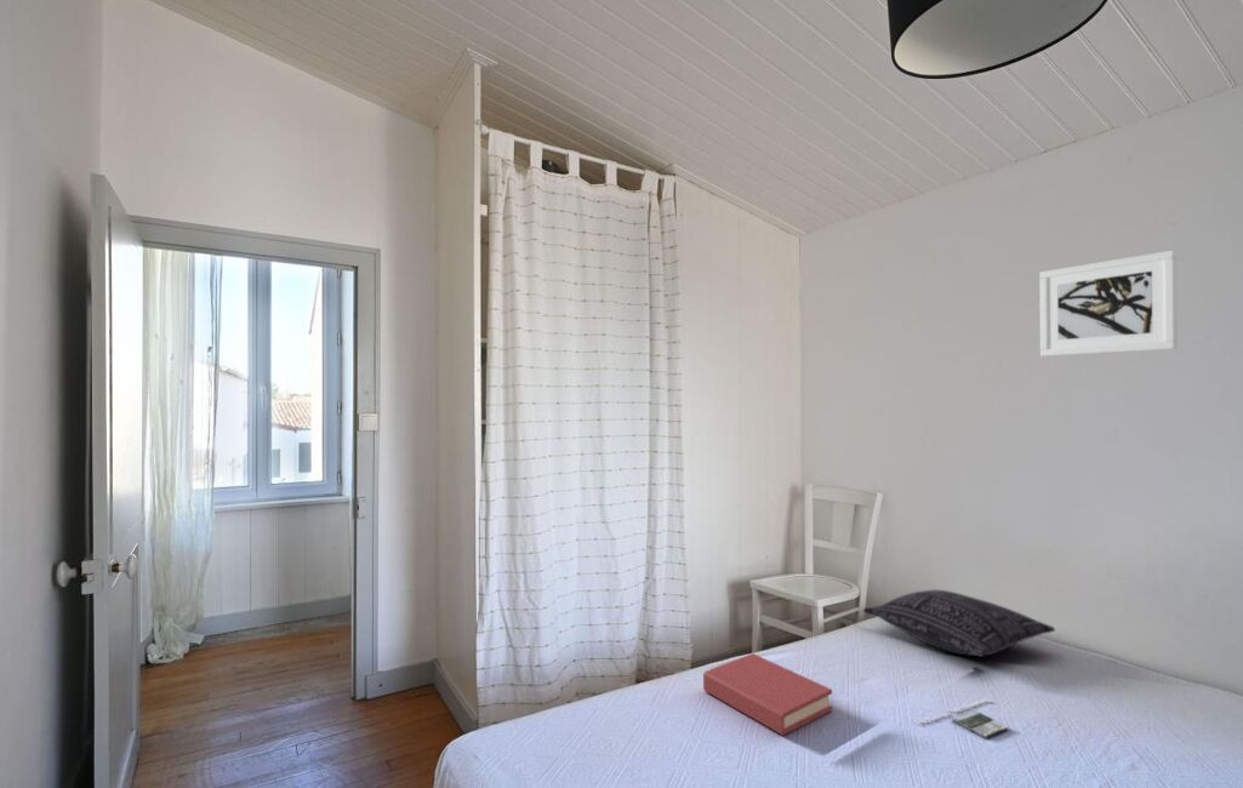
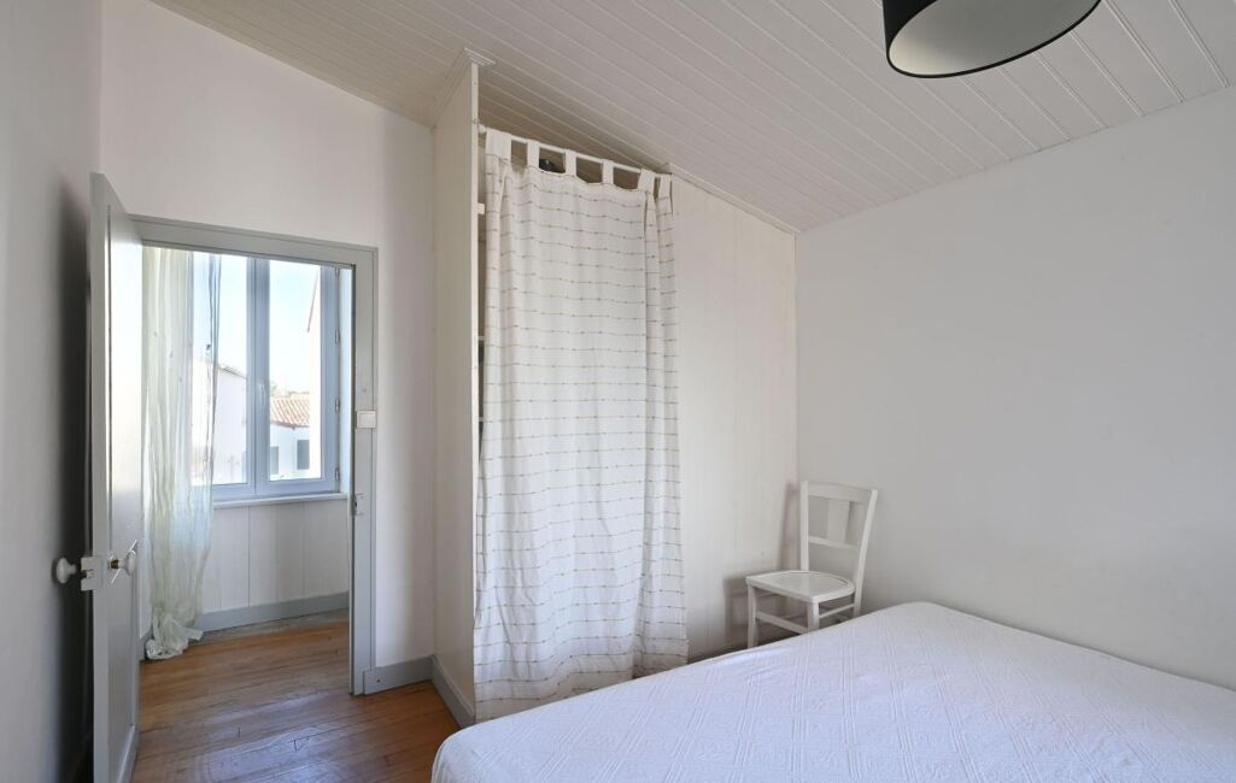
- magazine (973, 719)
- pillow (954, 619)
- hardback book (765, 690)
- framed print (1102, 307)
